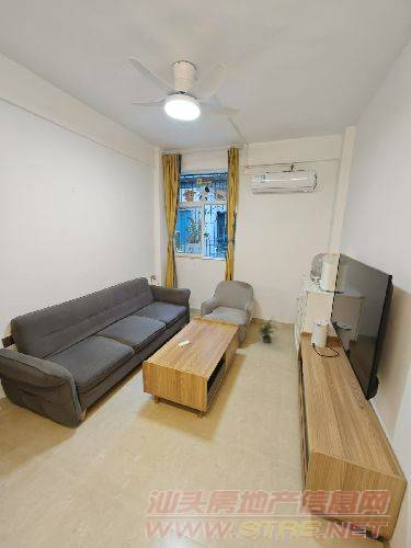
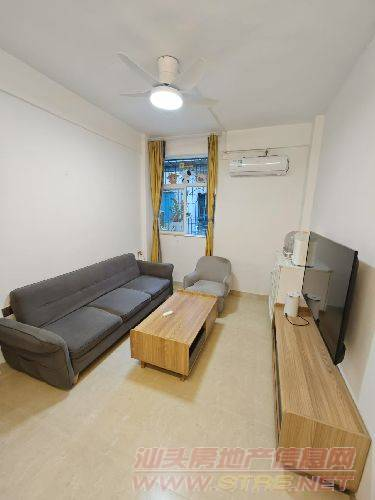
- potted plant (267, 330)
